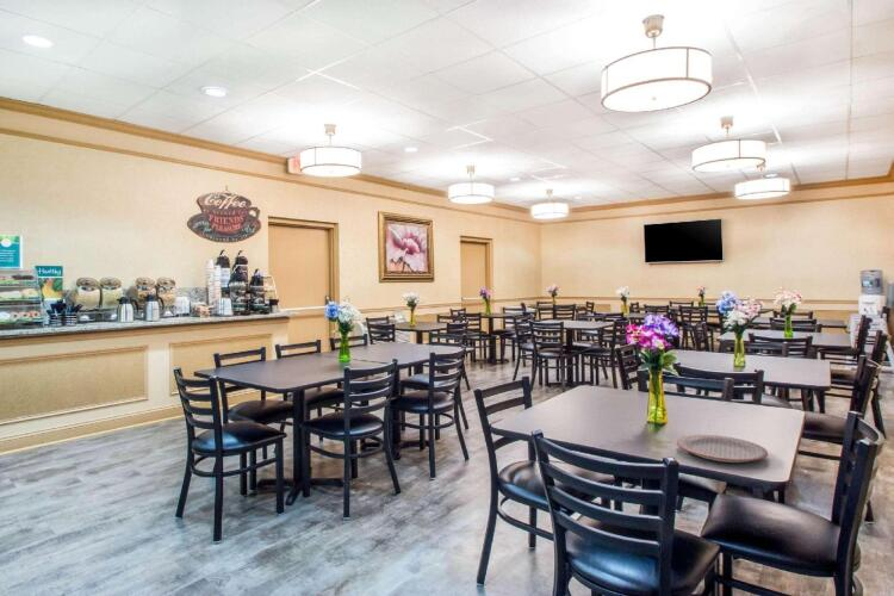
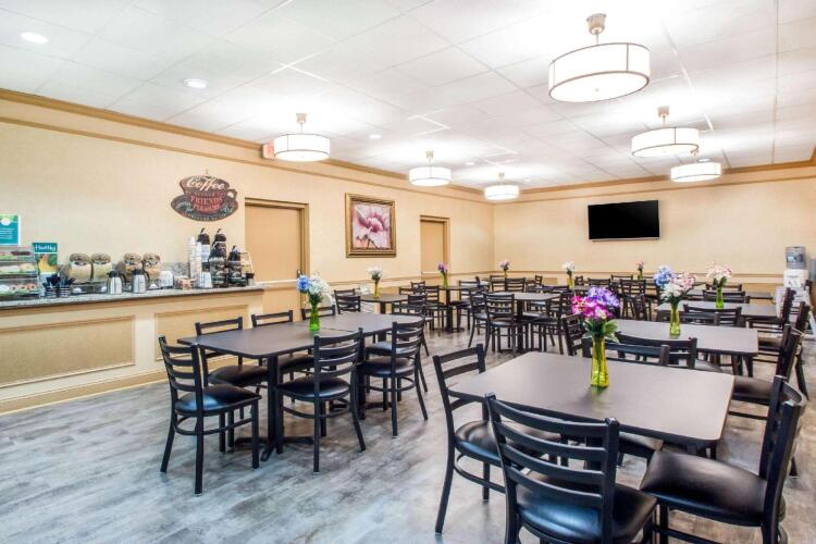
- plate (720, 449)
